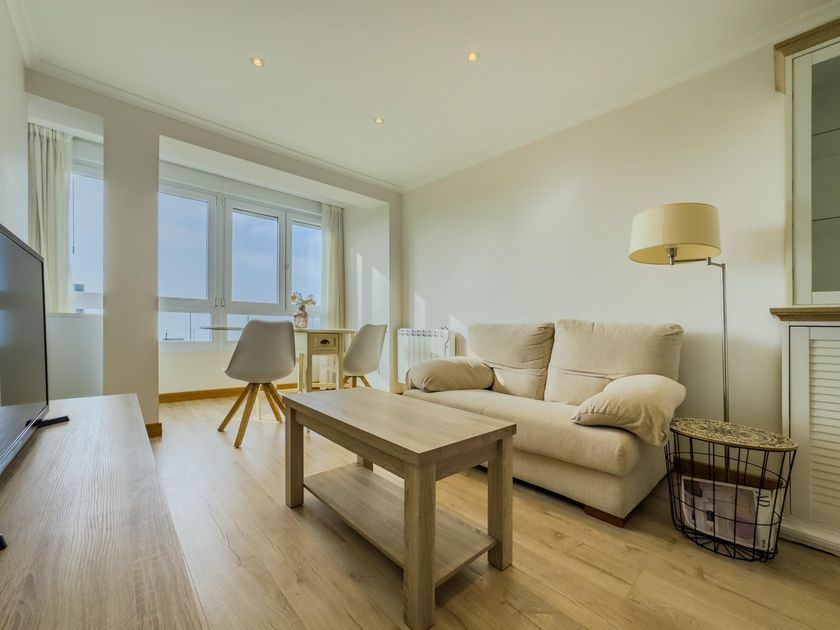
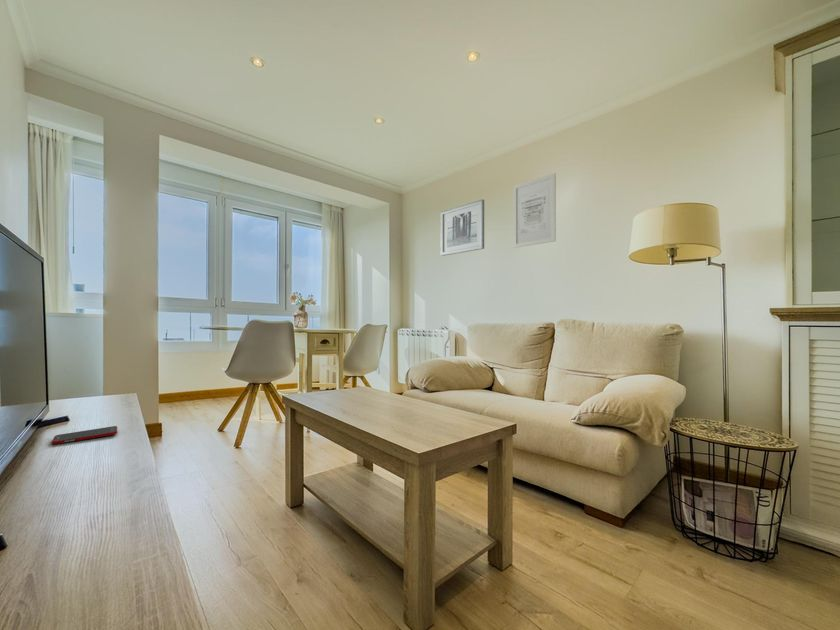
+ cell phone (86, 434)
+ wall art (533, 212)
+ wall art (461, 229)
